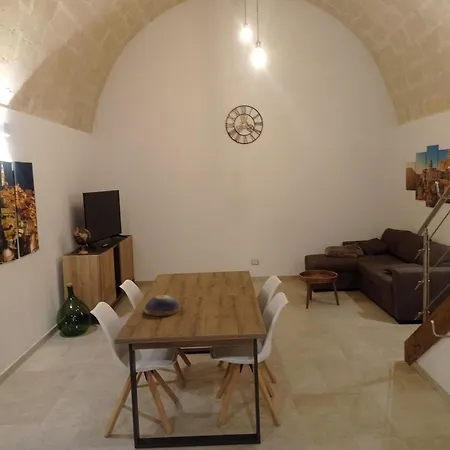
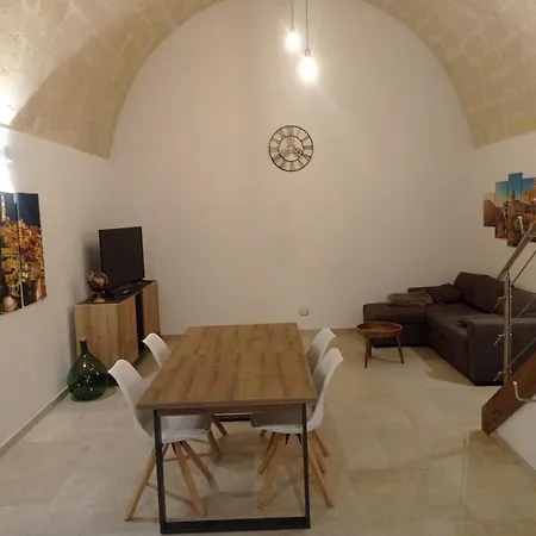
- decorative bowl (162, 303)
